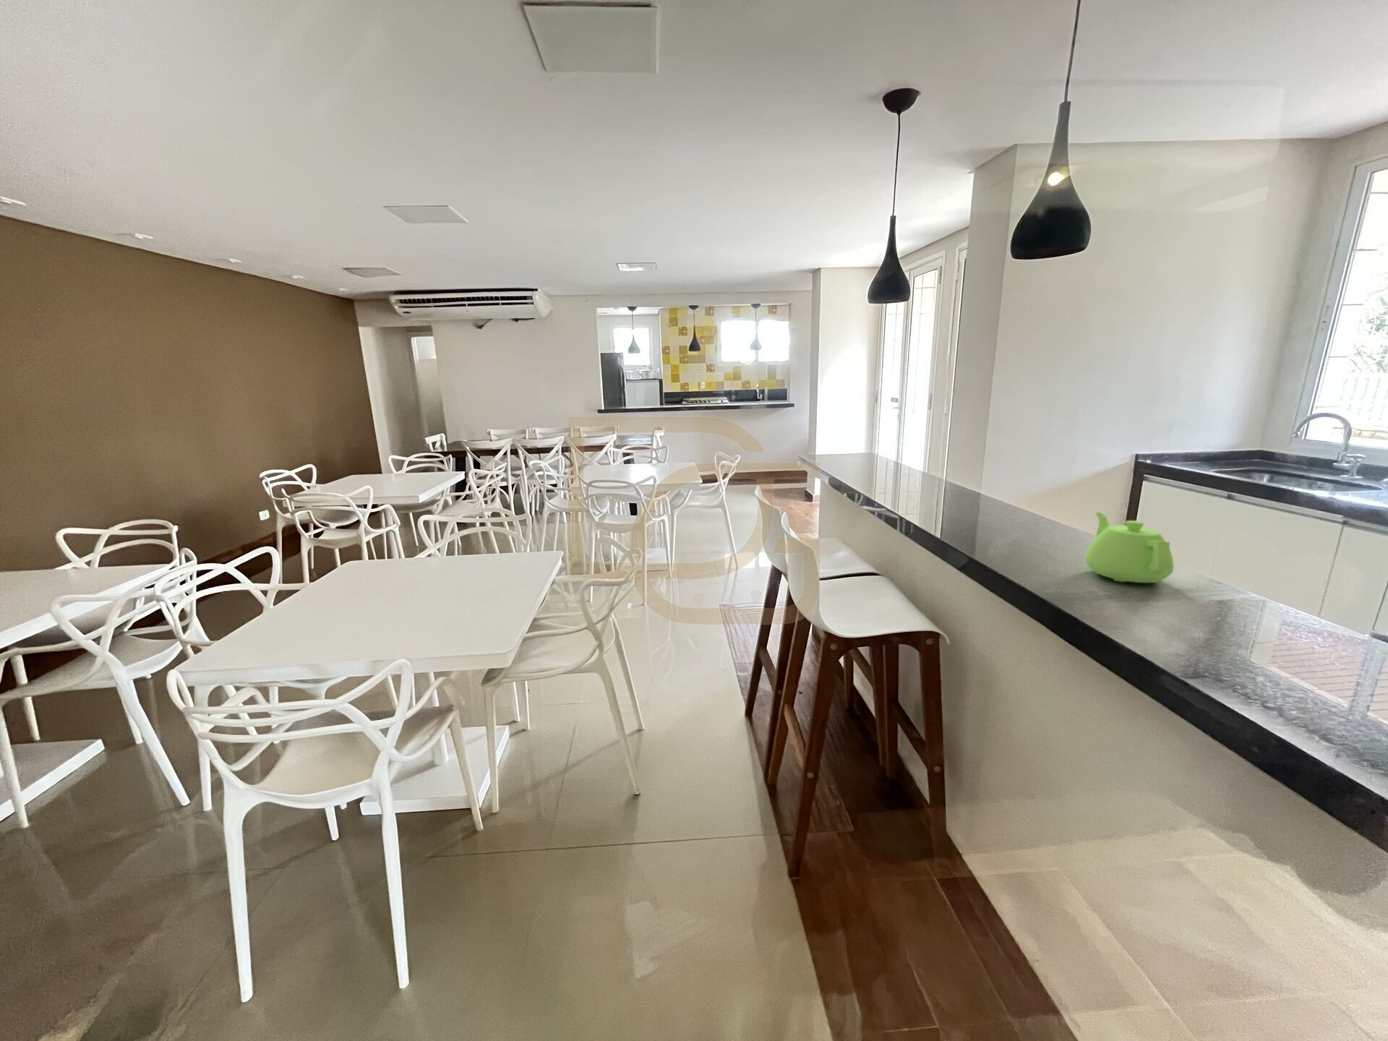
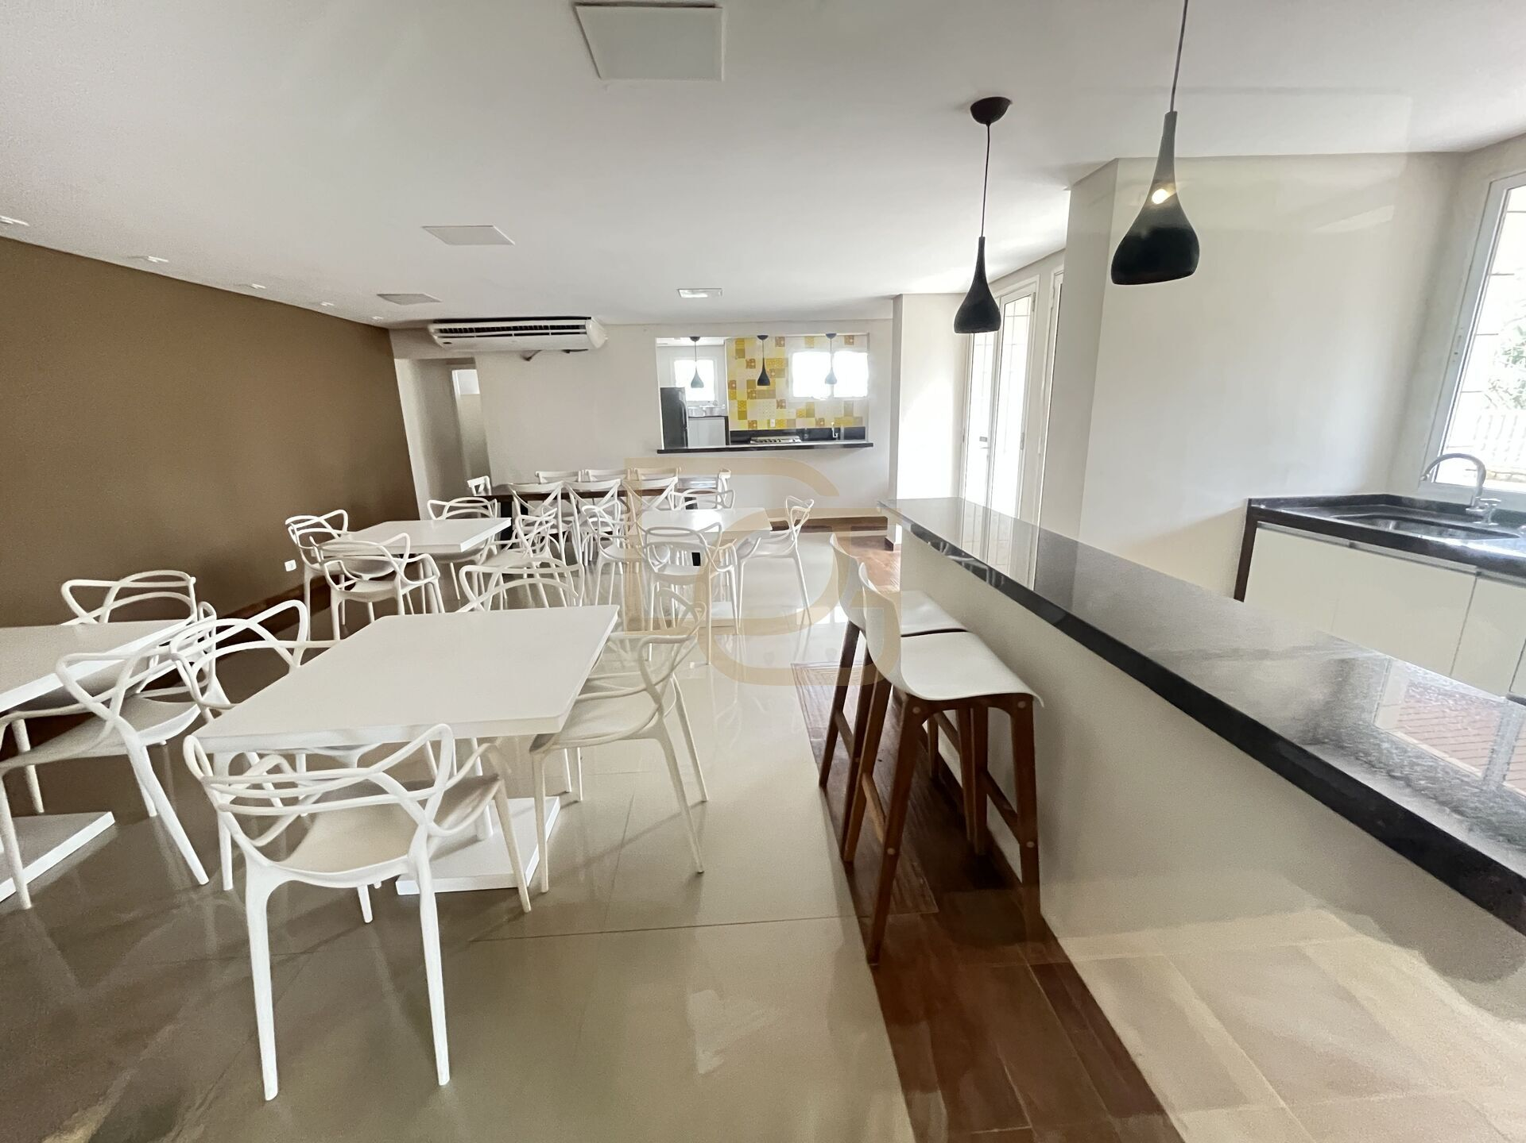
- teapot (1127, 548)
